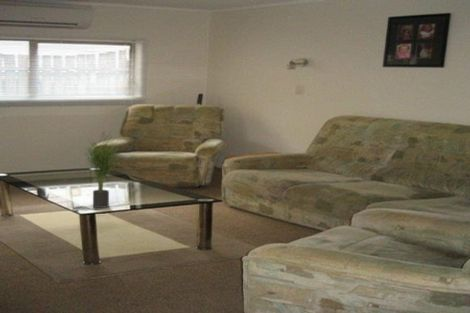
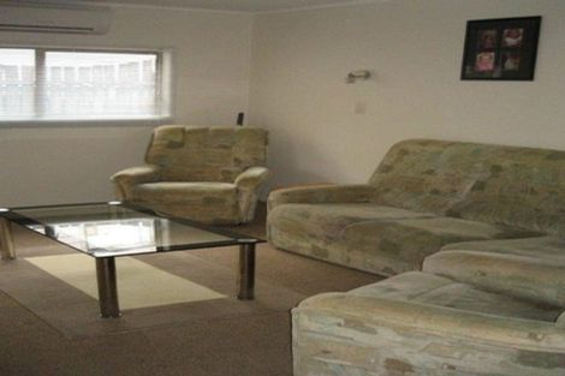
- potted plant (99, 167)
